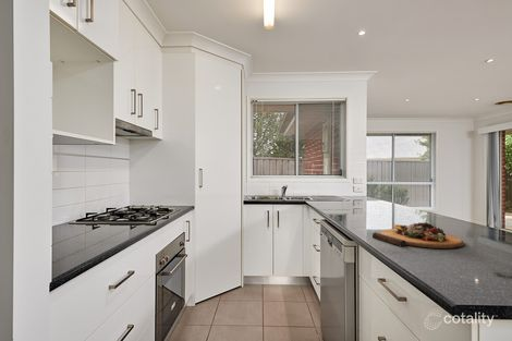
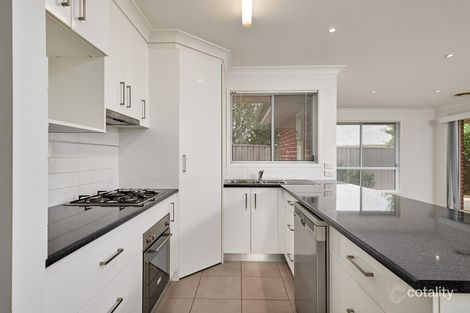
- cutting board (415, 230)
